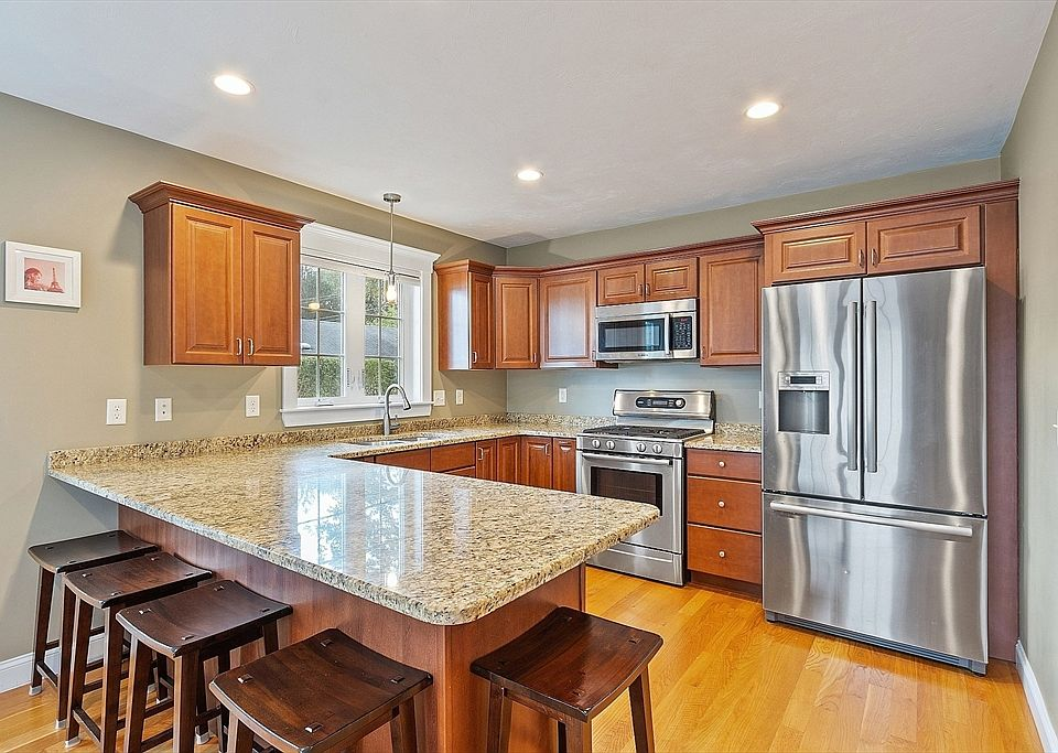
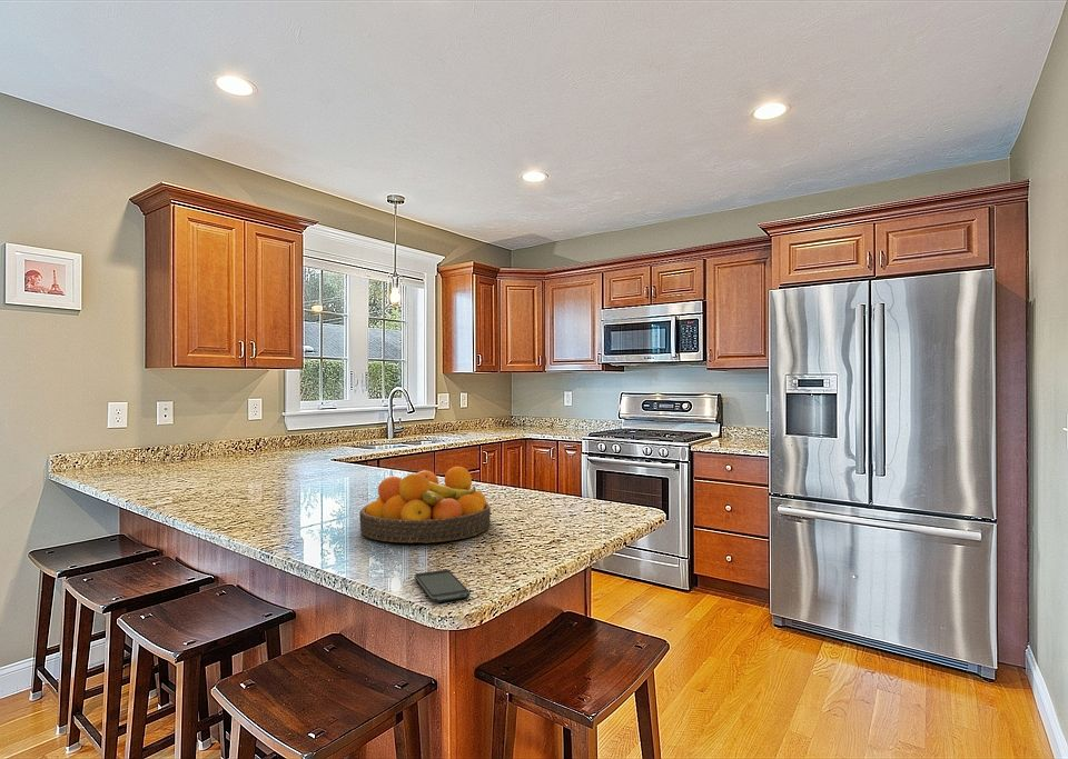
+ fruit bowl (426, 498)
+ smartphone (441, 585)
